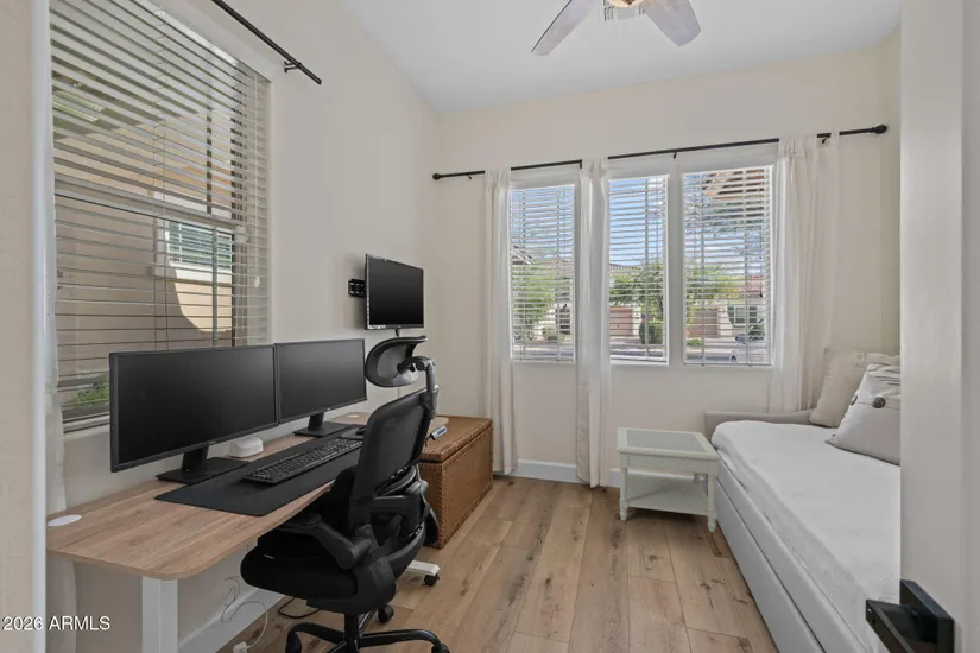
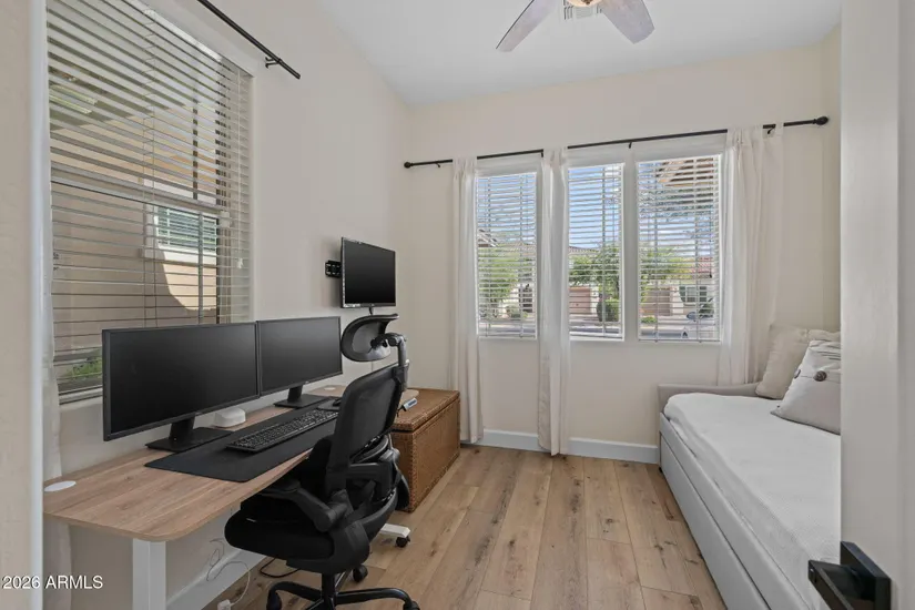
- side table (662, 477)
